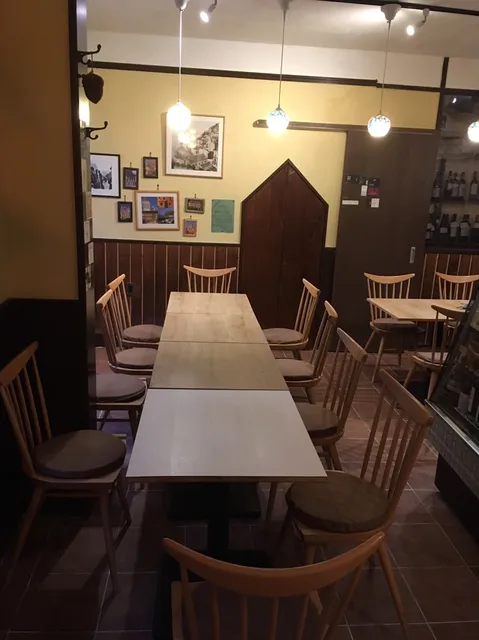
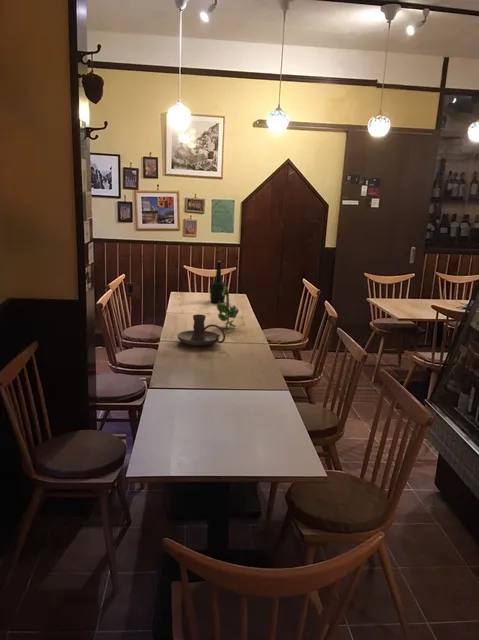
+ bottle (218, 281)
+ banana bunch (227, 306)
+ candle holder (202, 330)
